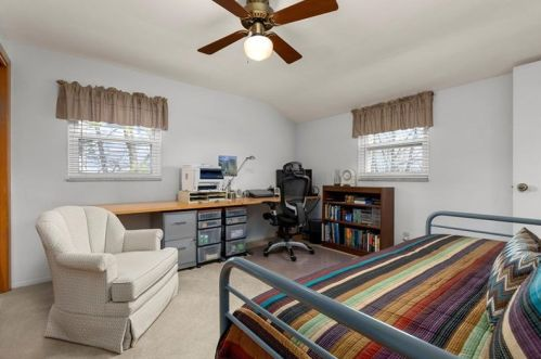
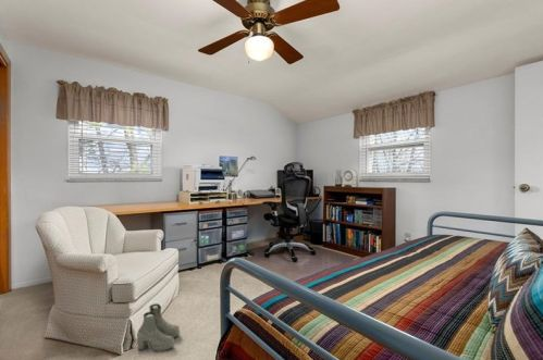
+ boots (159, 325)
